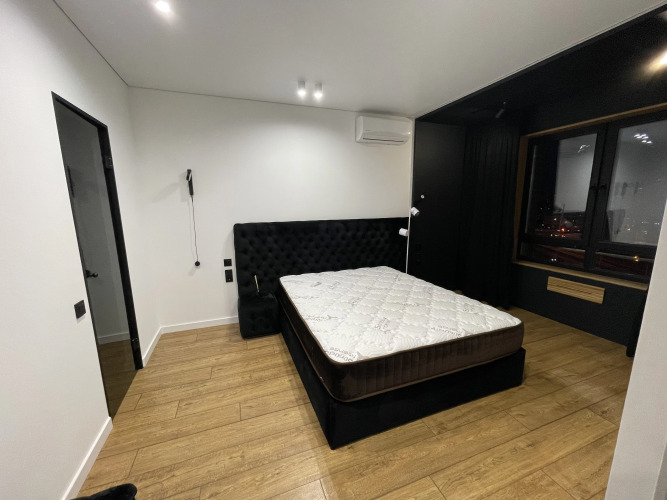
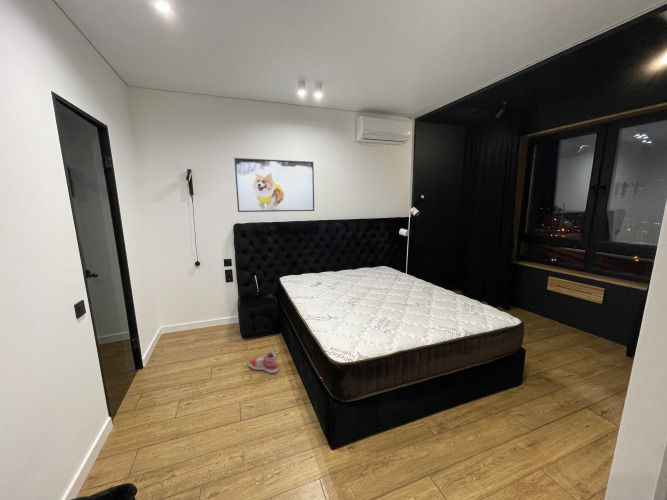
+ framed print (276, 186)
+ sneaker (262, 359)
